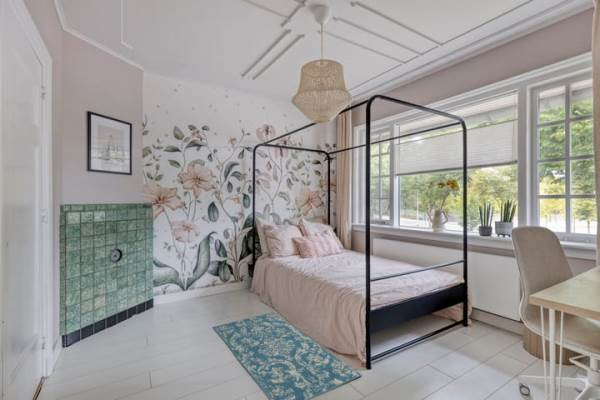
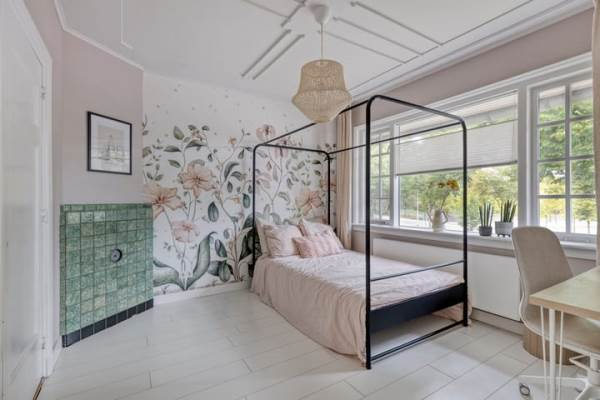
- rug (275, 347)
